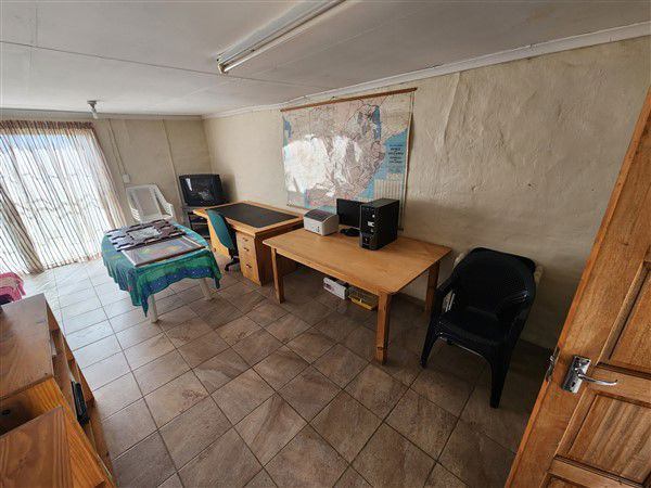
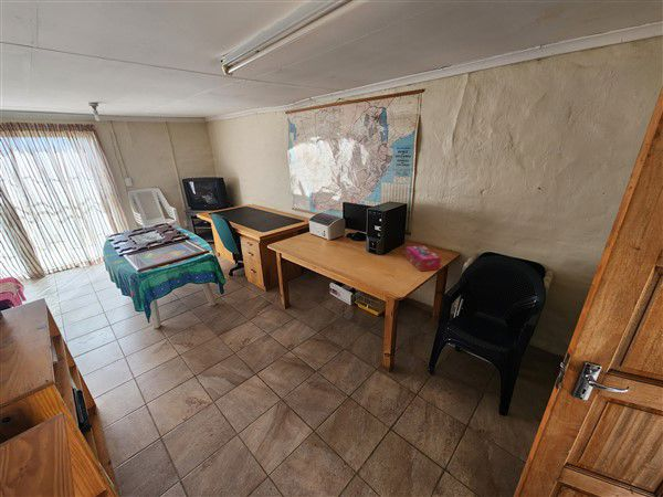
+ tissue box (421, 257)
